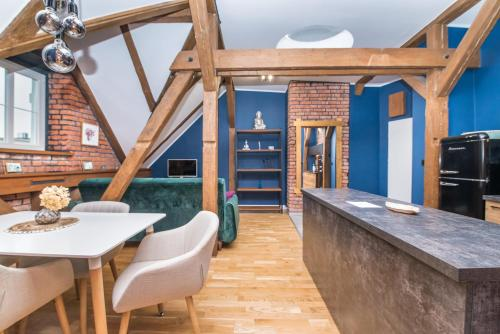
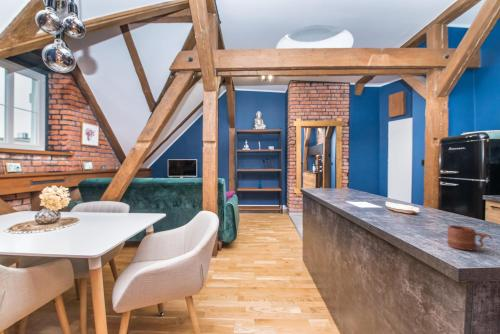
+ mug (468, 238)
